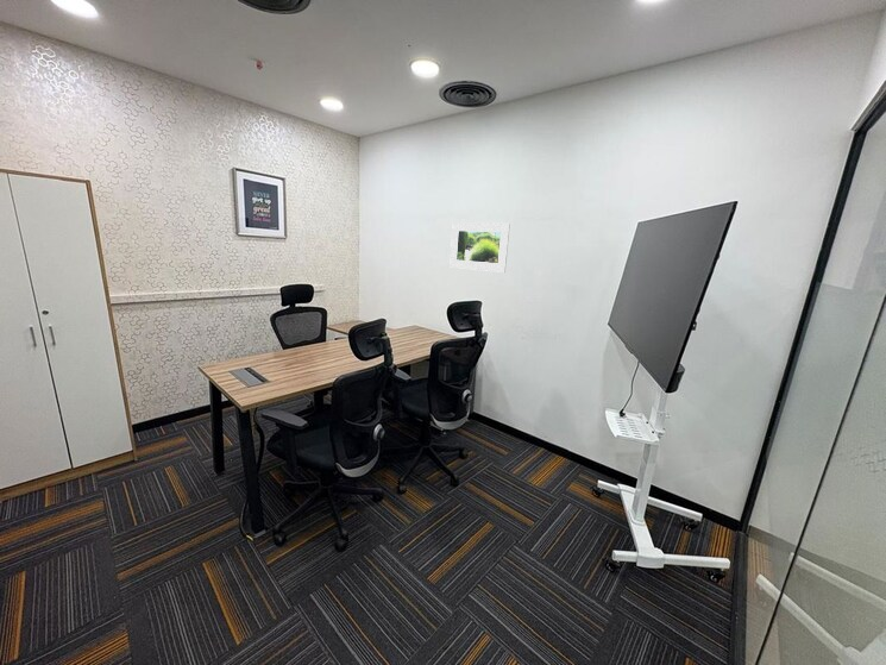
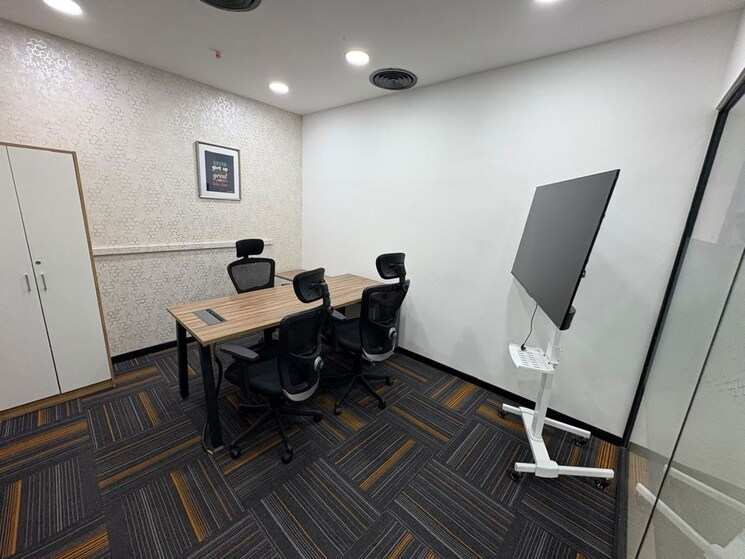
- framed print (477, 246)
